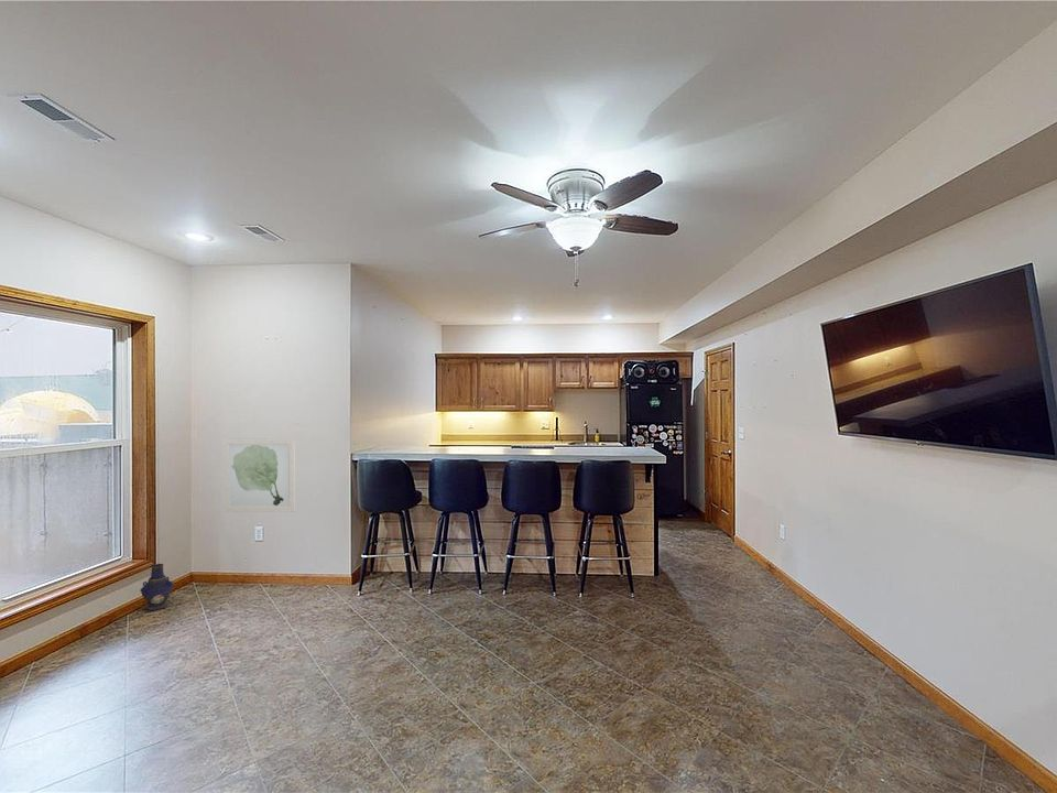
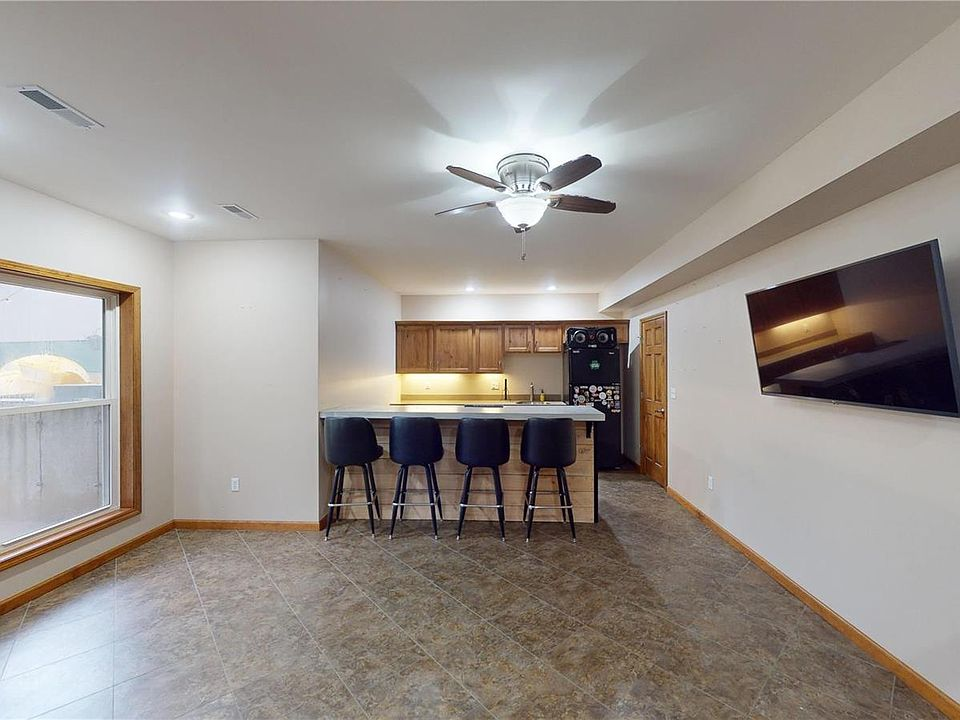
- vase (156, 586)
- wall art (259, 475)
